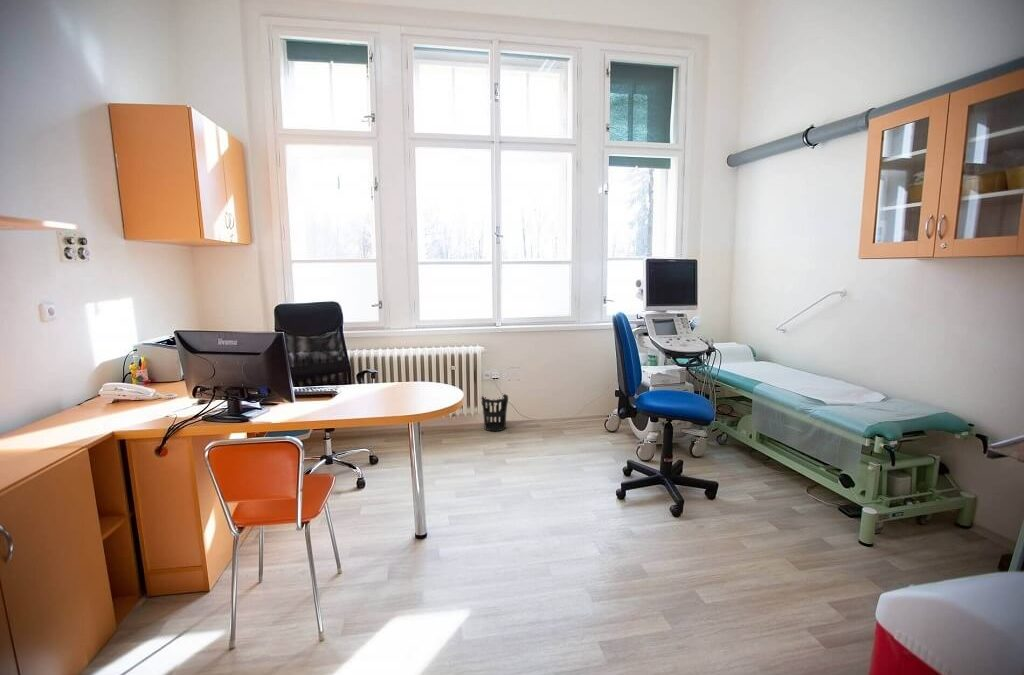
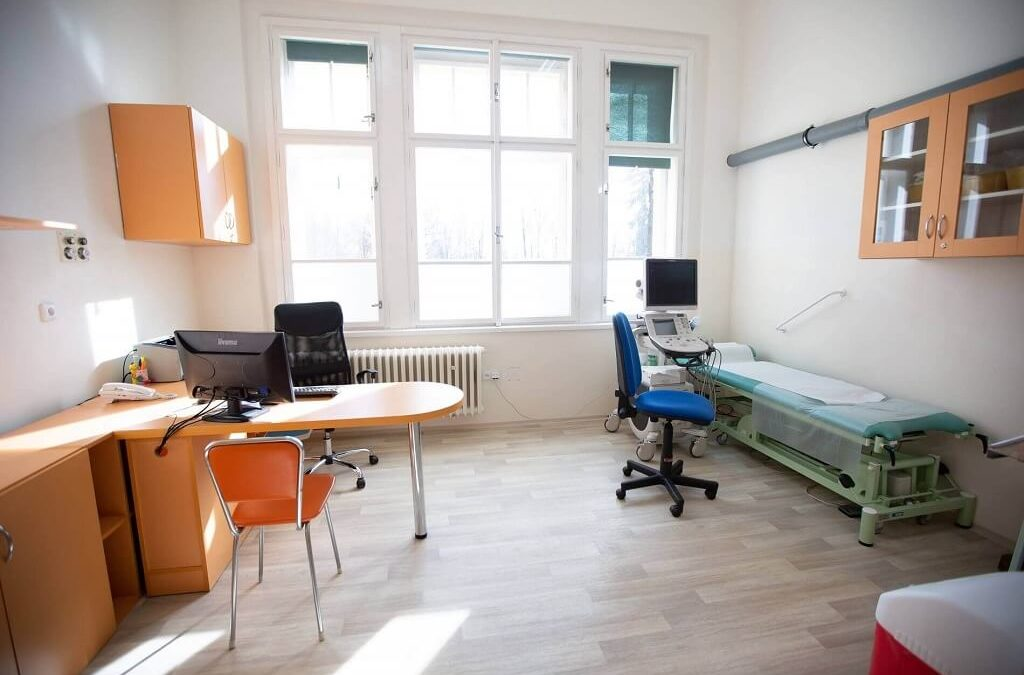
- wastebasket (494, 412)
